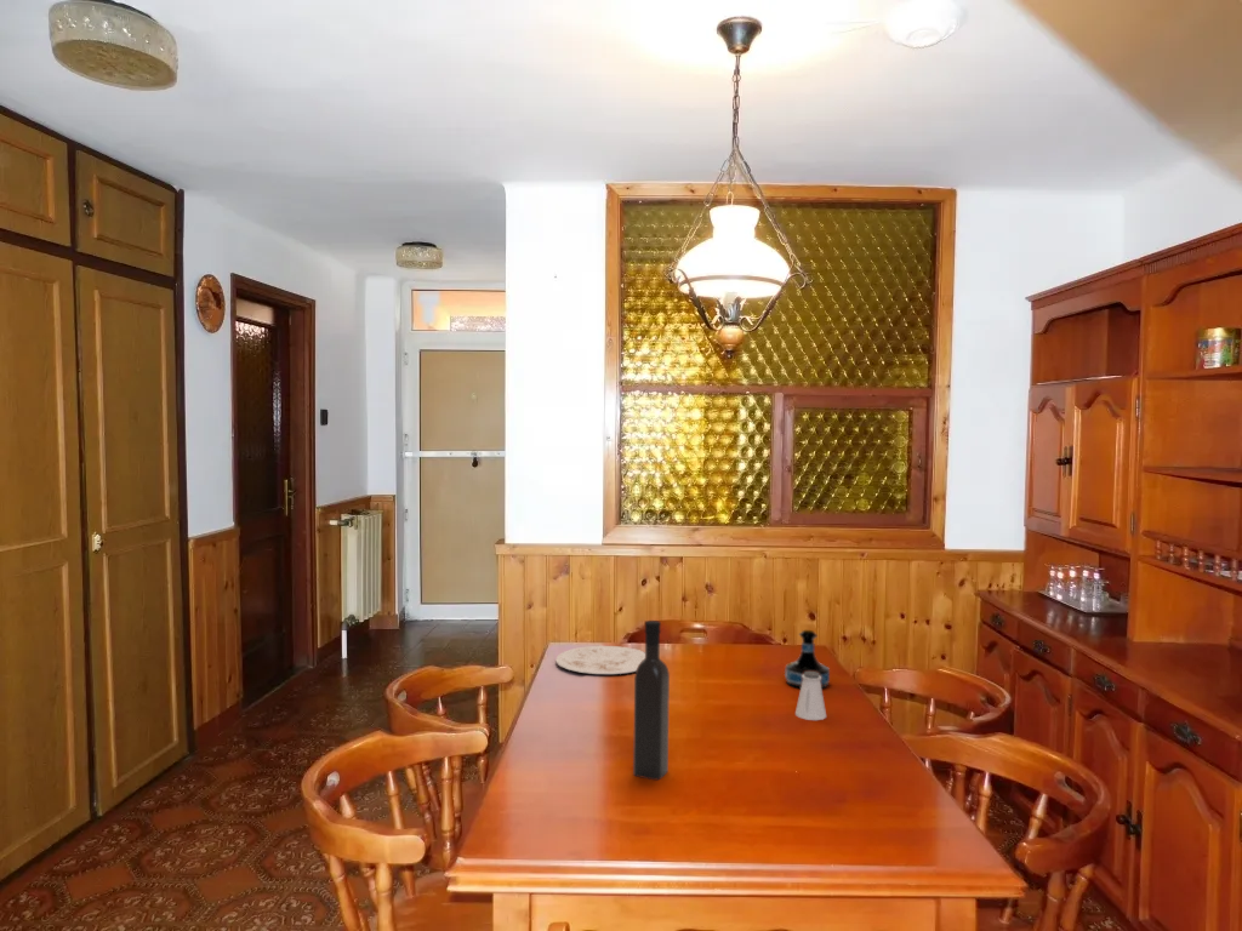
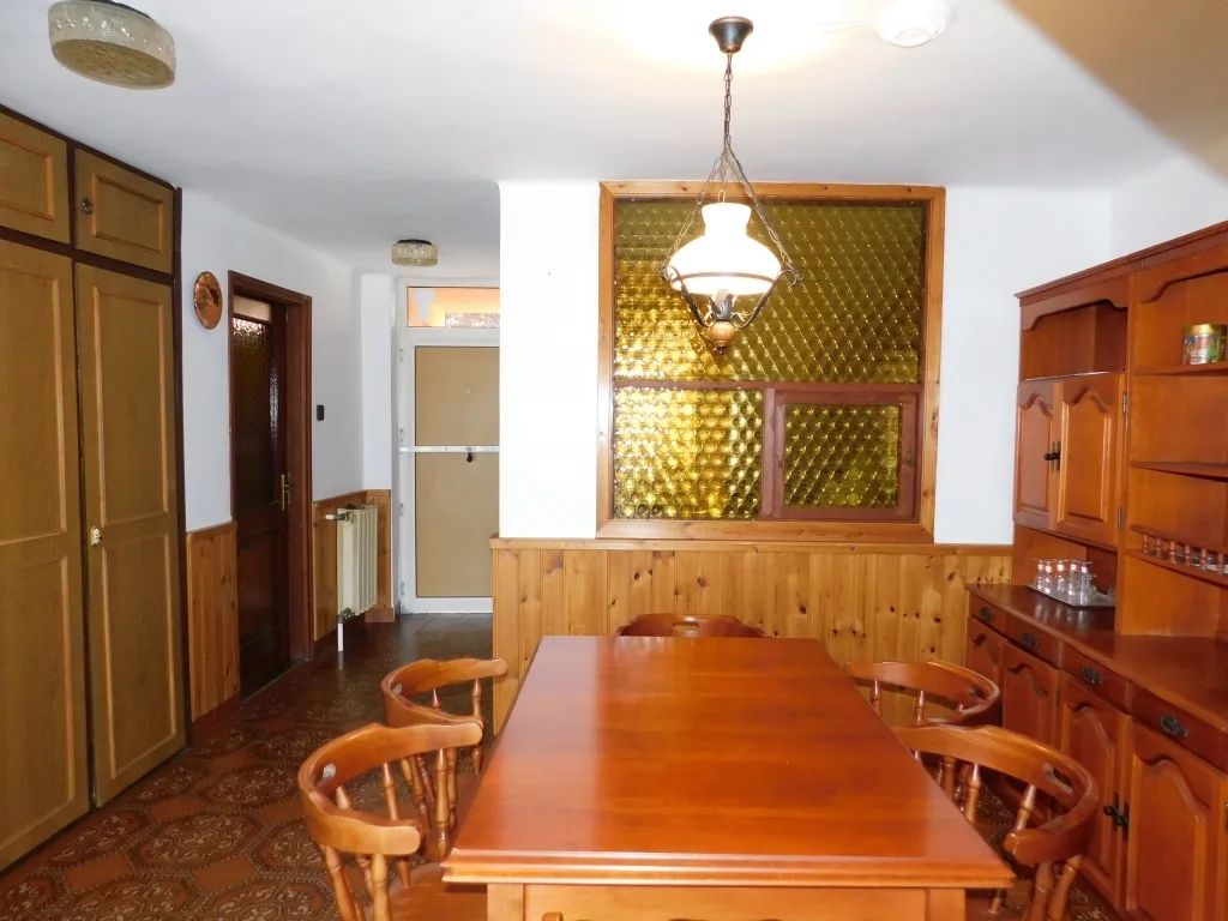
- wine bottle (651, 698)
- tequila bottle (807, 657)
- saltshaker (810, 693)
- plate (604, 661)
